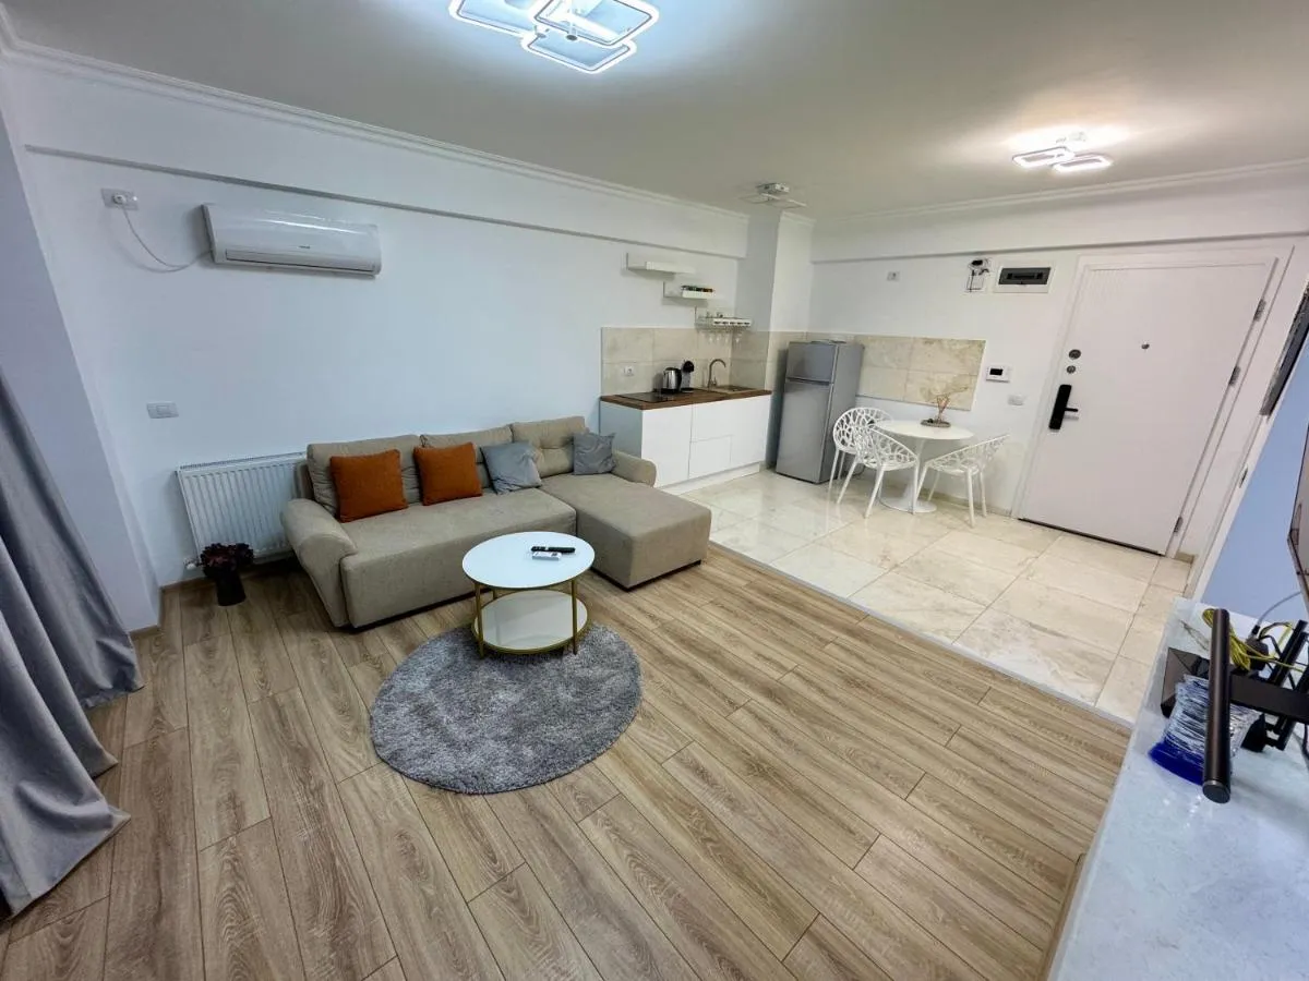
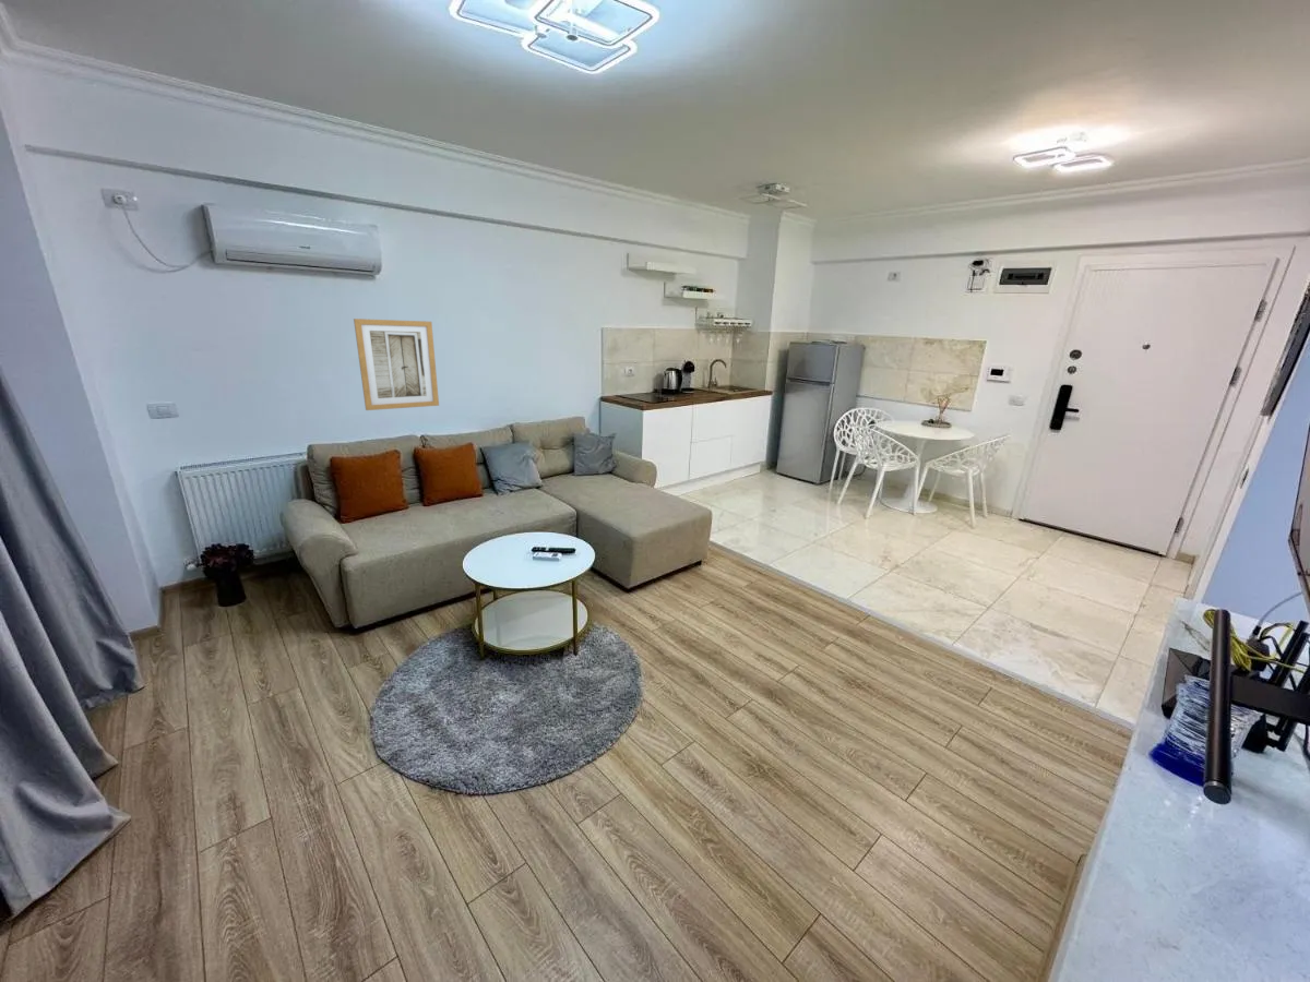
+ wall art (398, 364)
